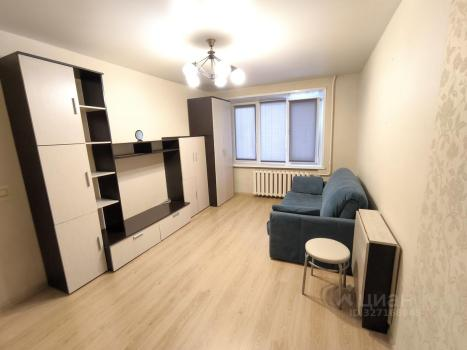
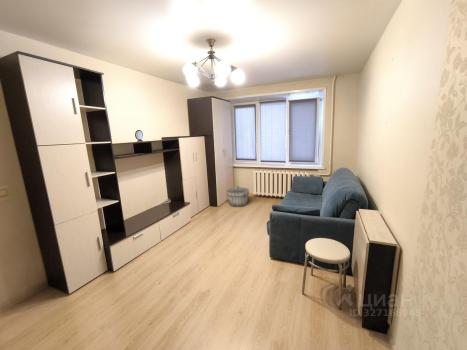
+ wooden bucket (238, 194)
